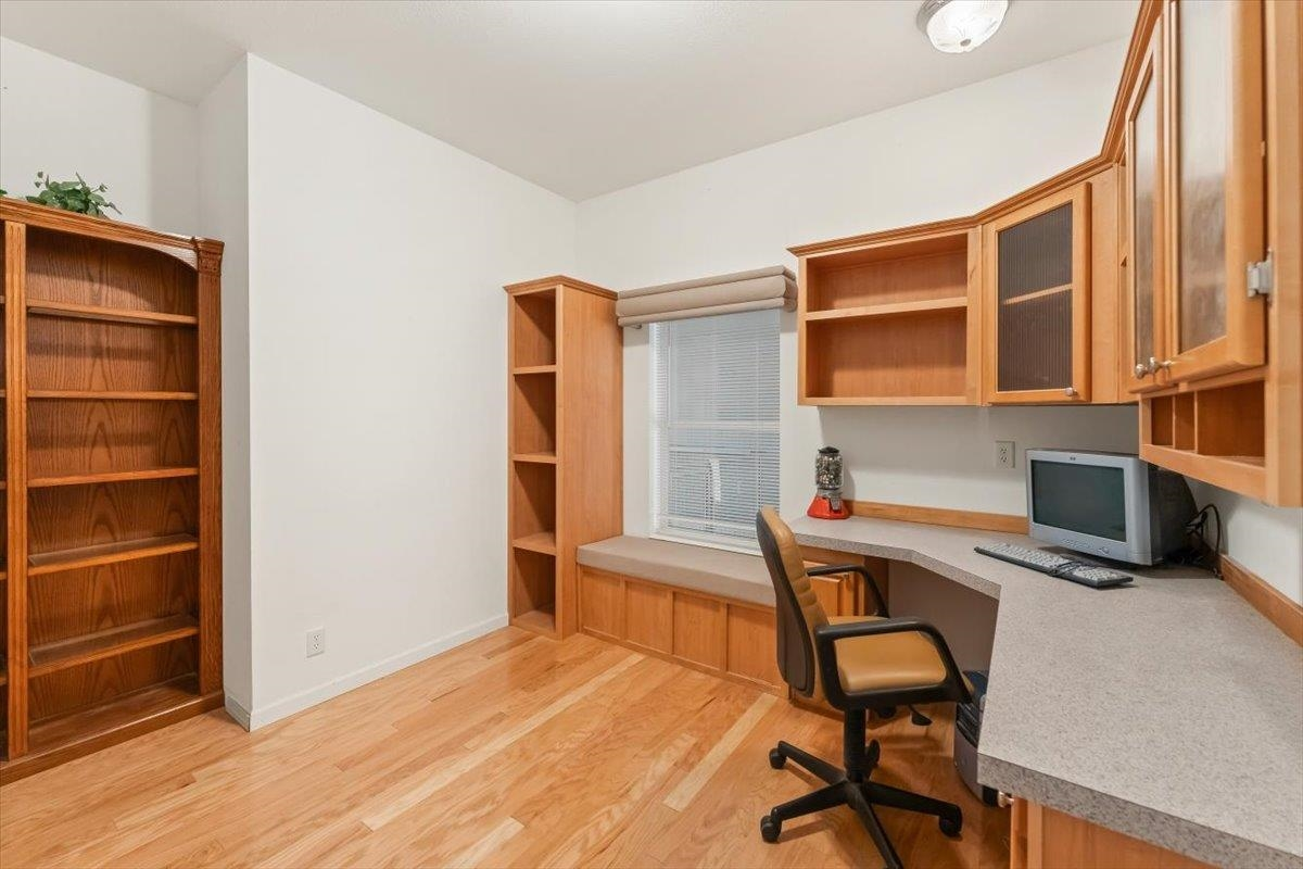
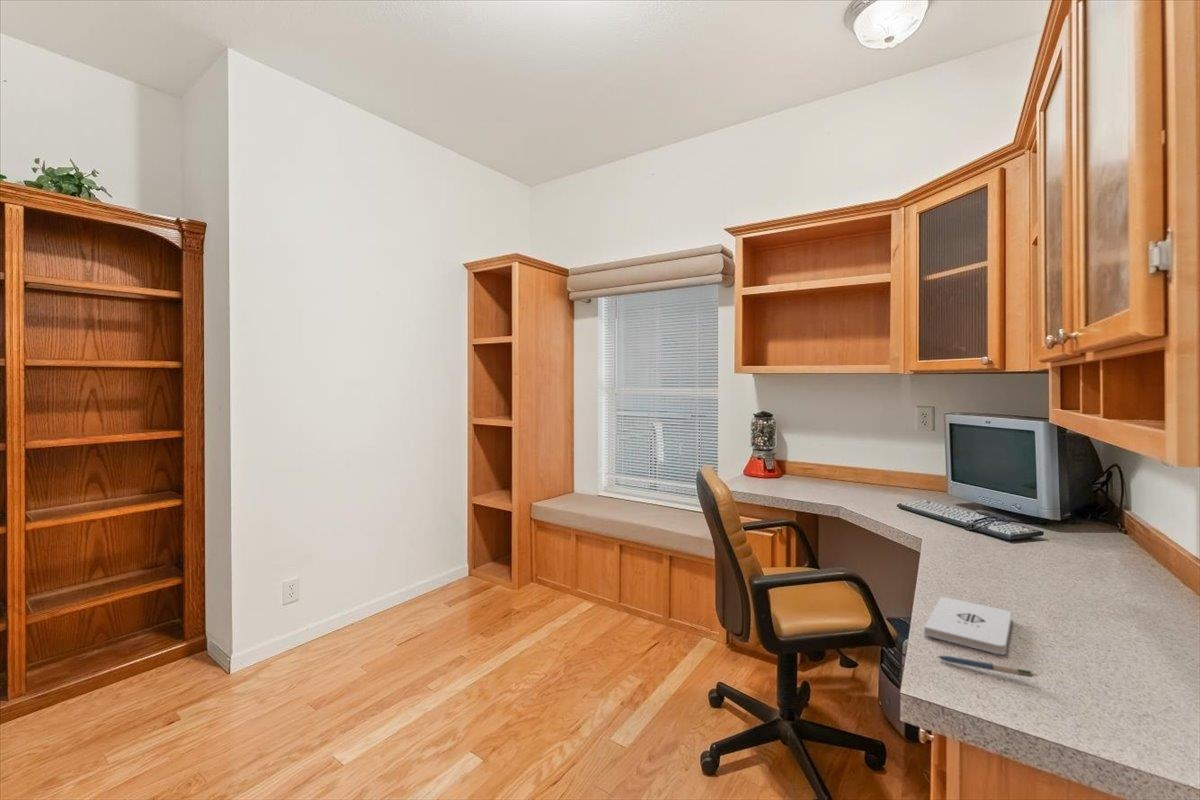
+ pen (984, 664)
+ notepad (969, 622)
